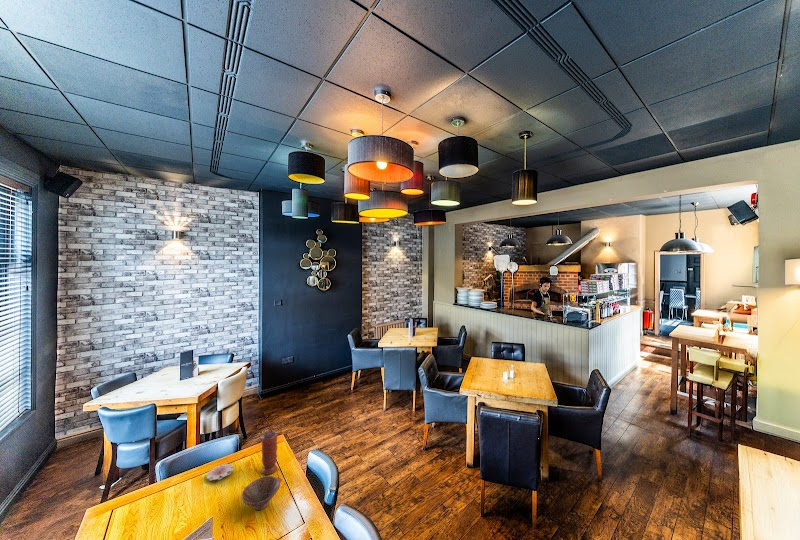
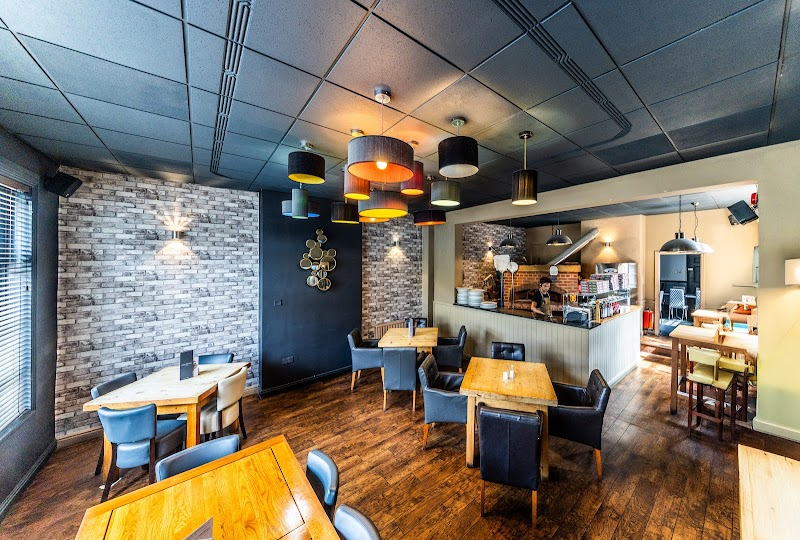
- spice grinder (269, 451)
- bowl (261, 496)
- flower (220, 472)
